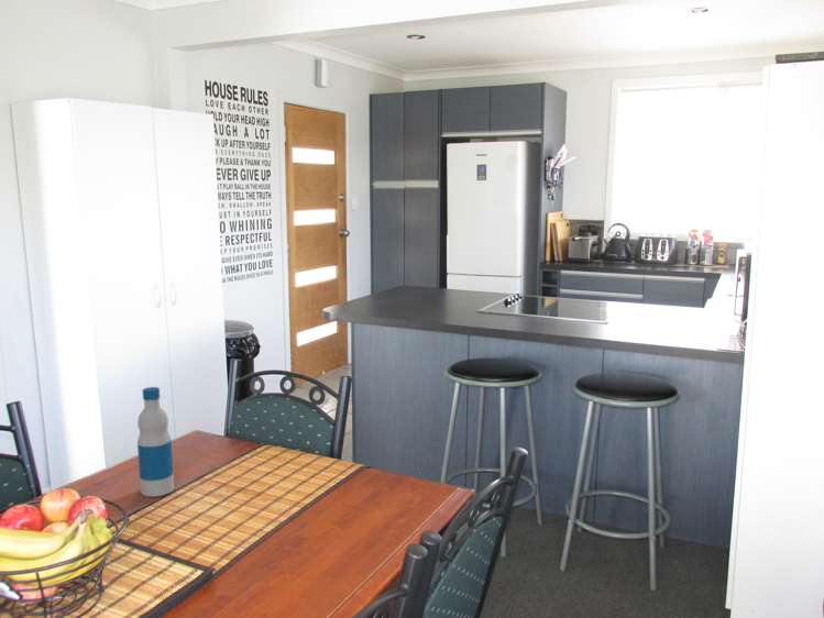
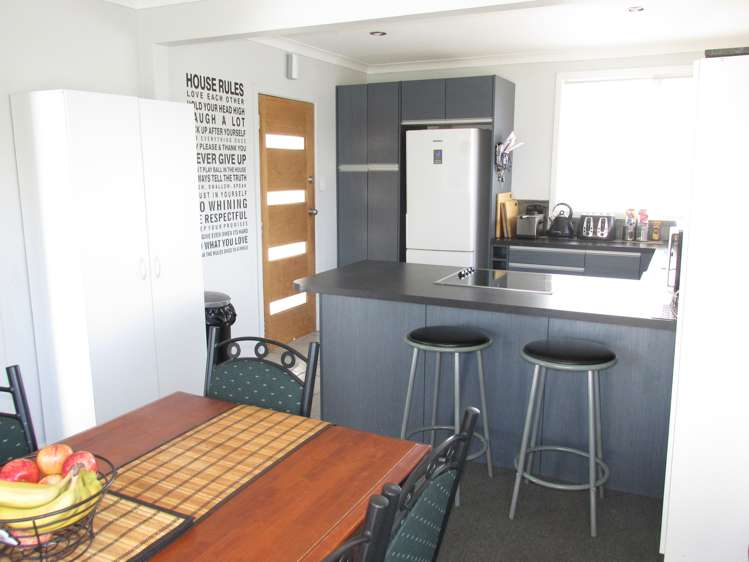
- bottle (154, 440)
